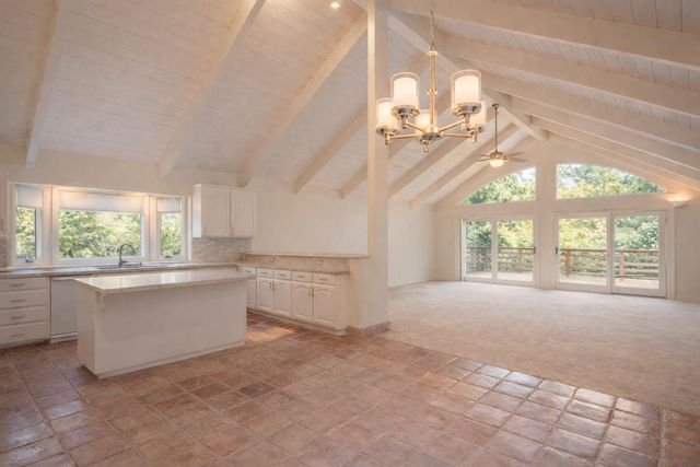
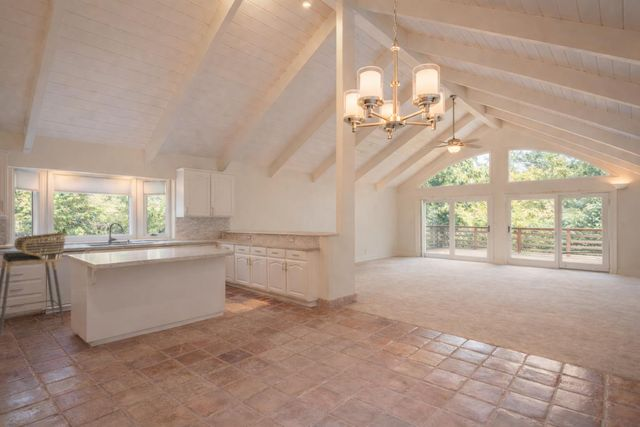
+ bar stool (47, 277)
